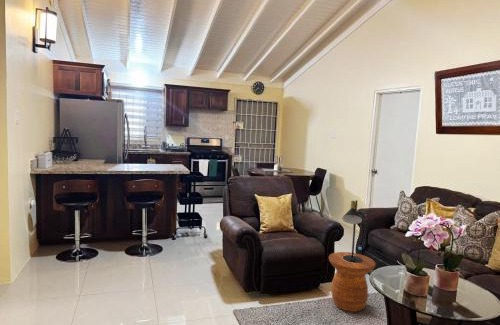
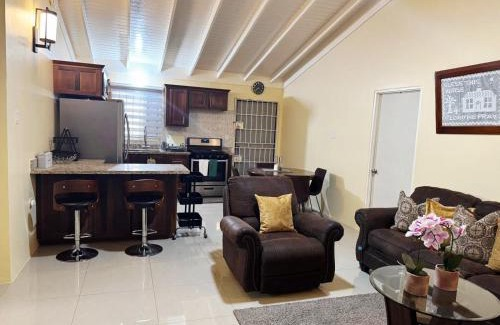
- table lamp (353, 230)
- side table (350, 282)
